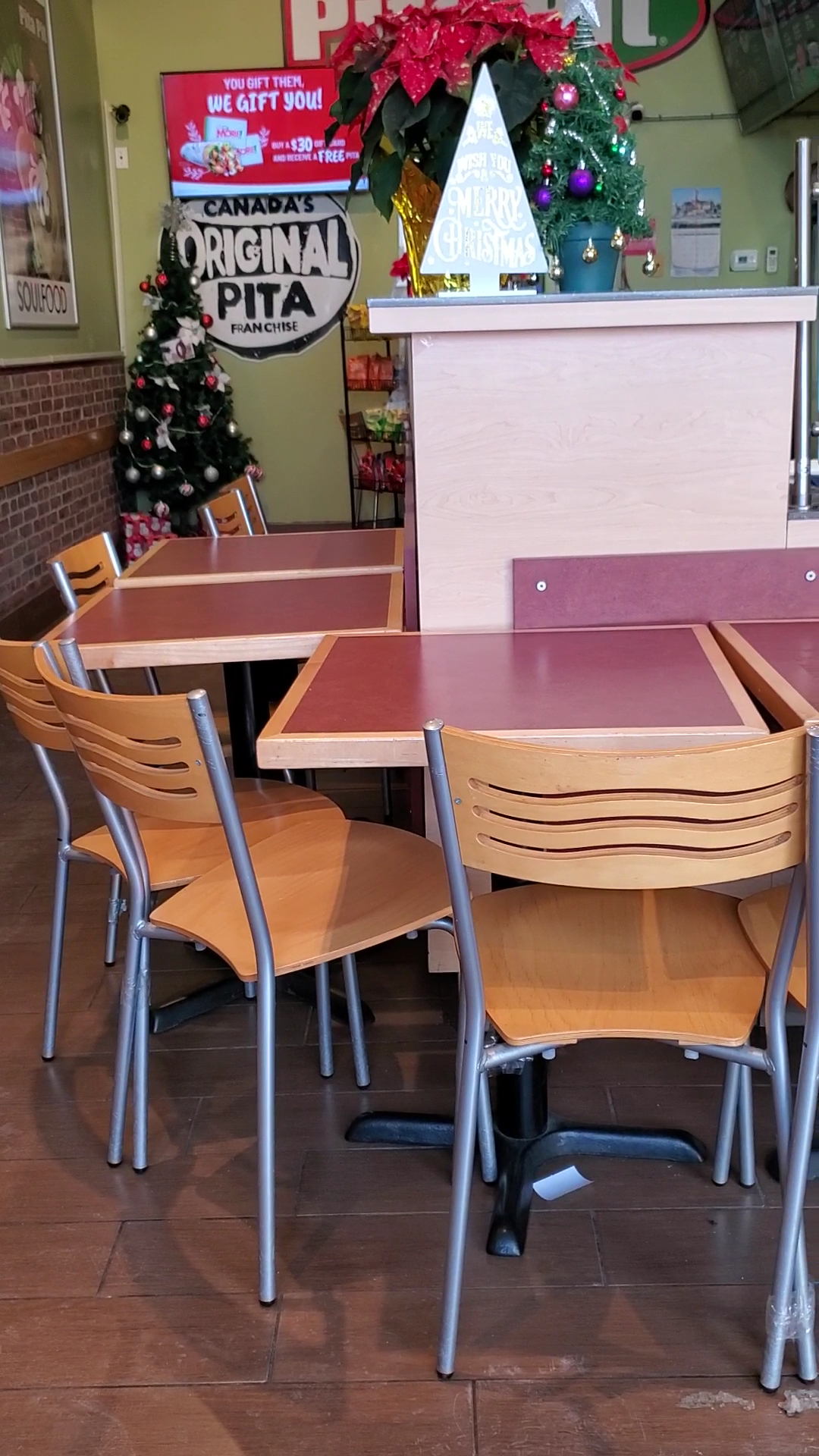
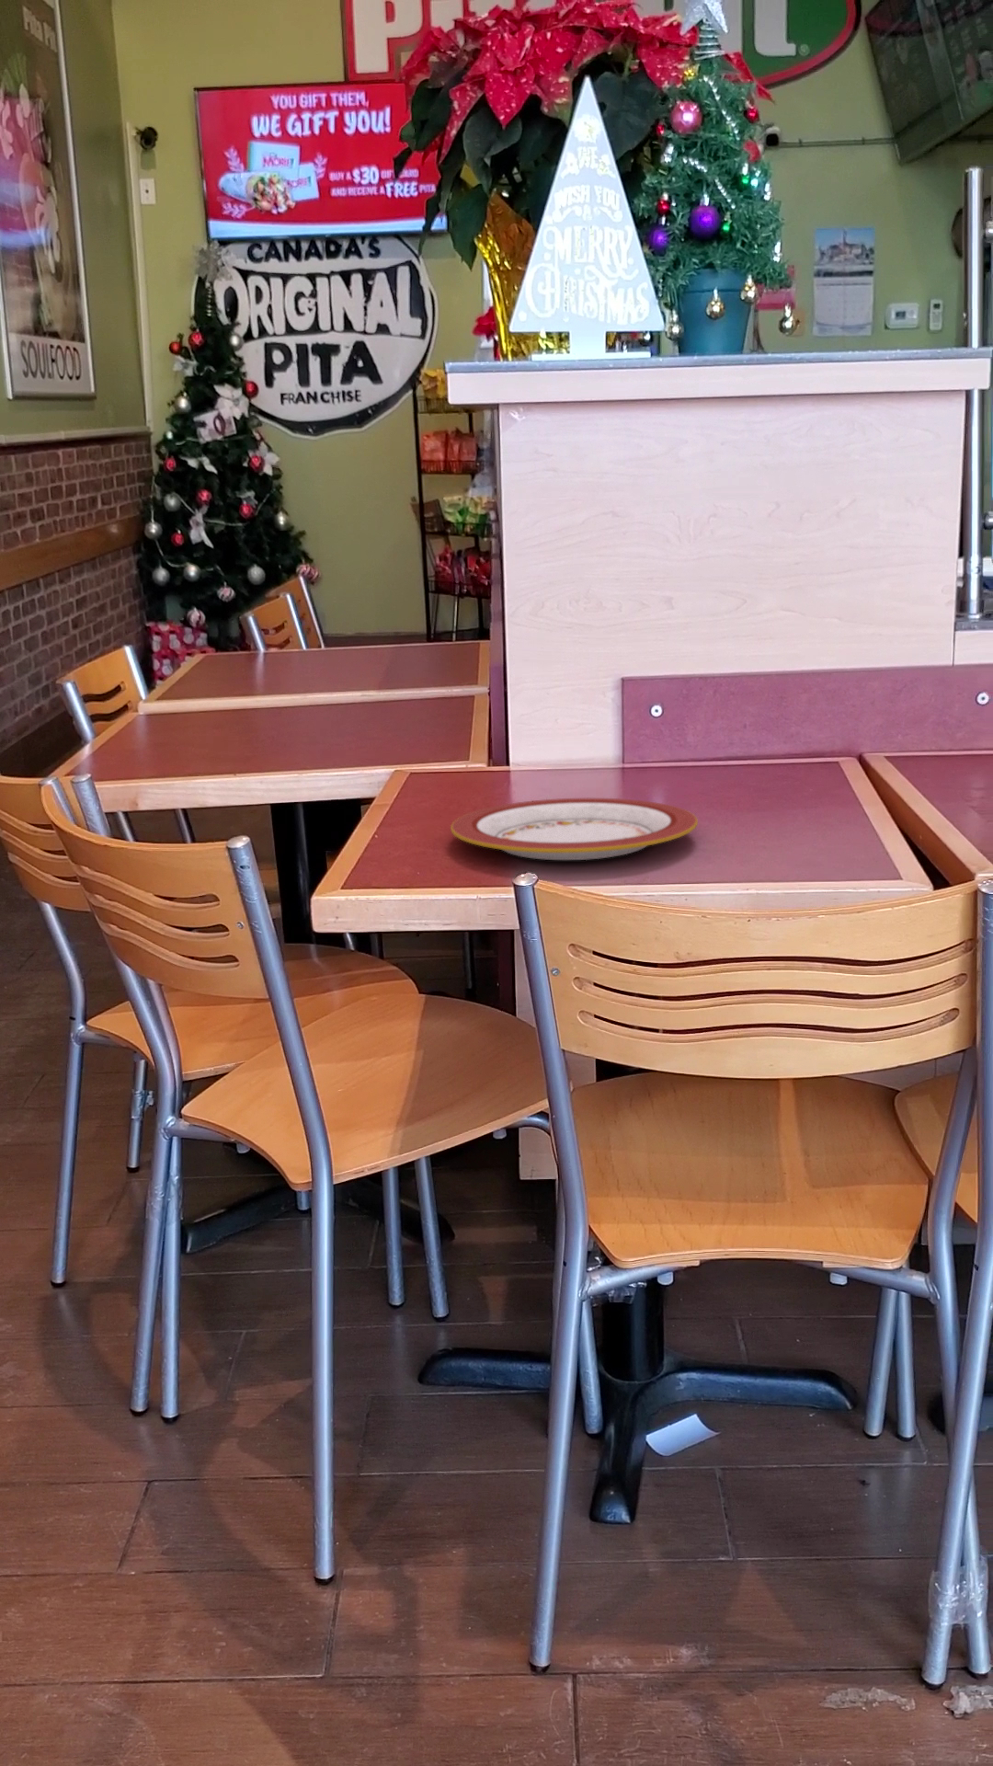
+ plate (573, 832)
